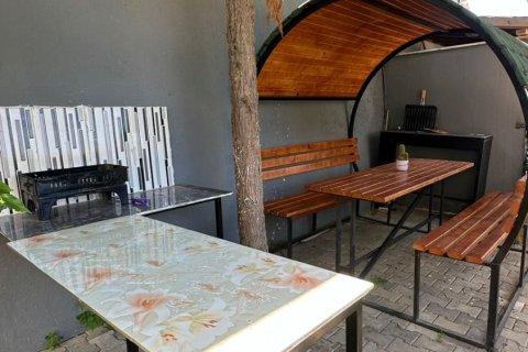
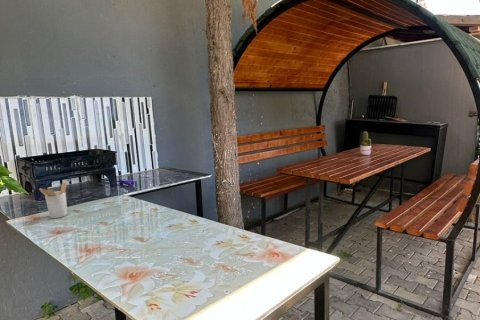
+ utensil holder (53, 200)
